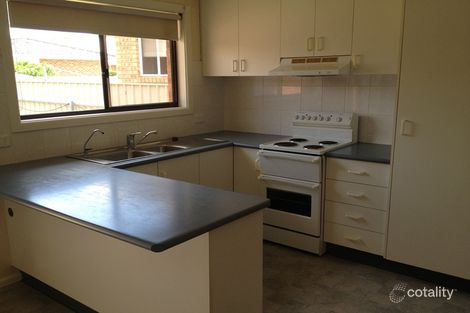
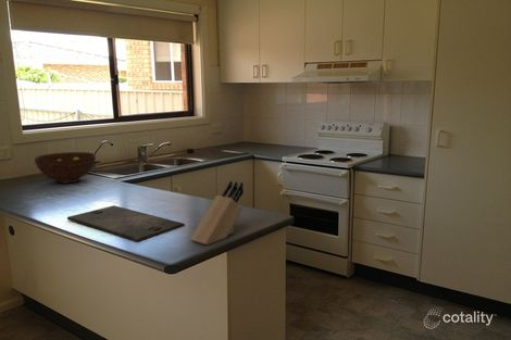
+ fruit bowl (66, 168)
+ knife block (219, 210)
+ cutting board (124, 221)
